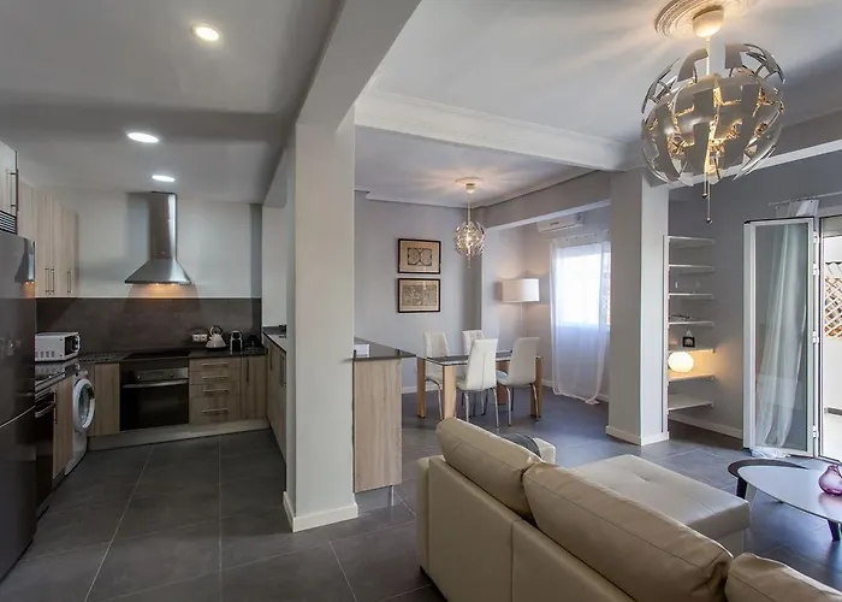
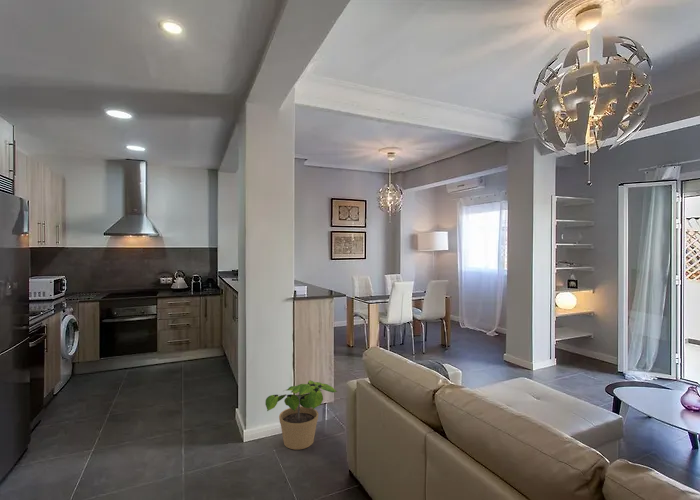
+ potted plant (300, 415)
